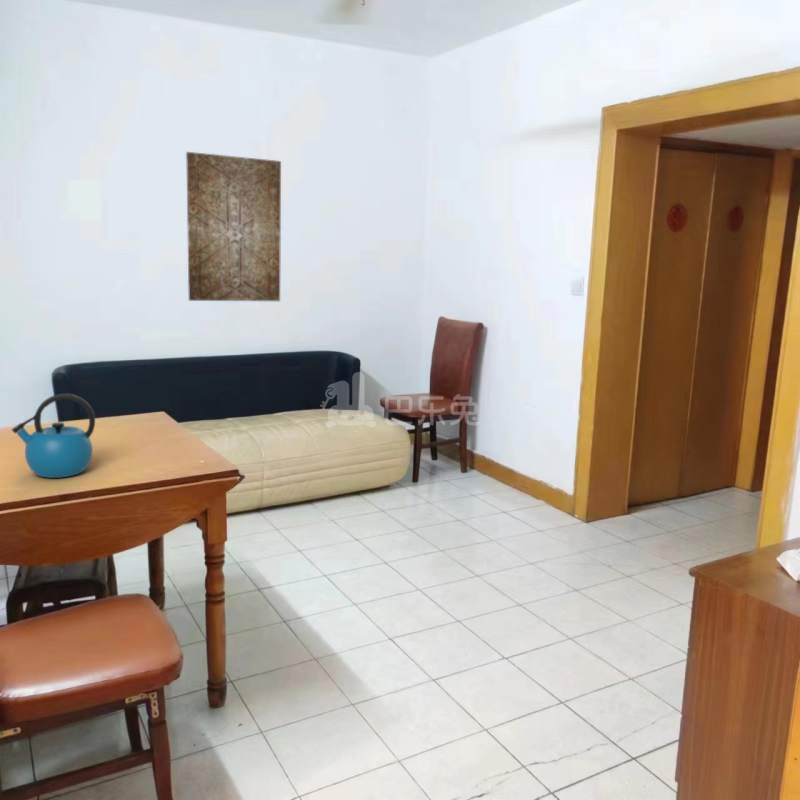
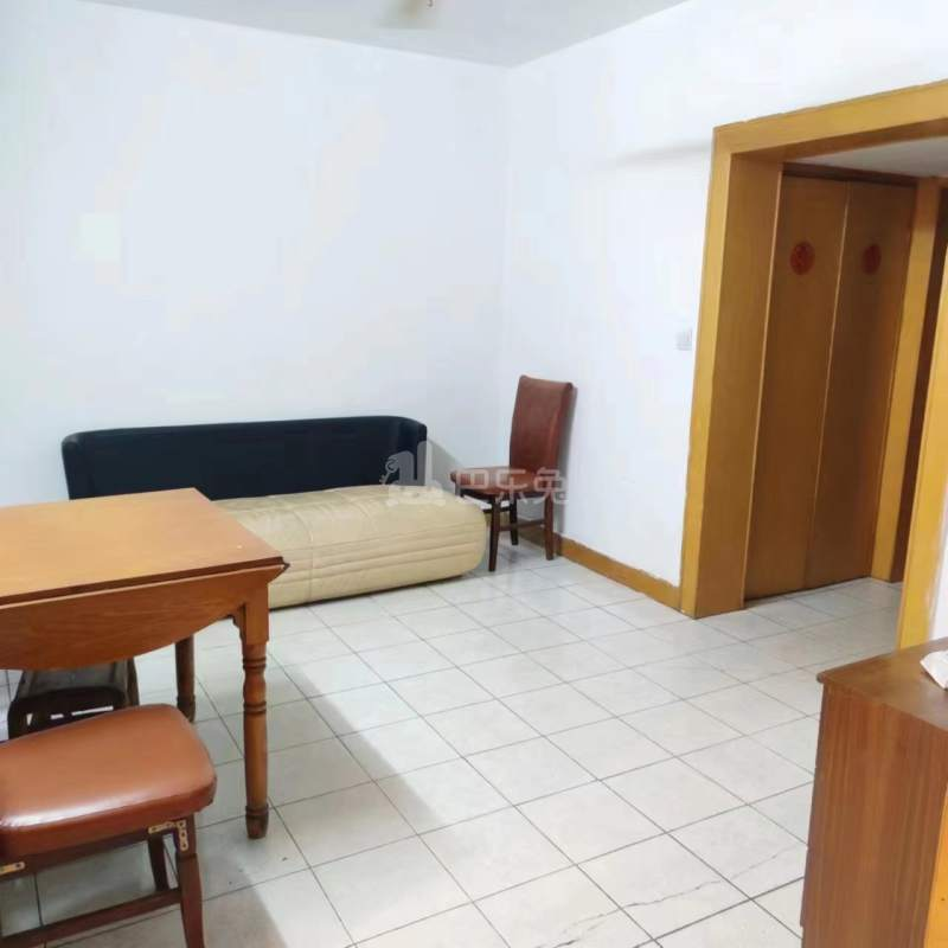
- wall art (235, 230)
- kettle (54, 433)
